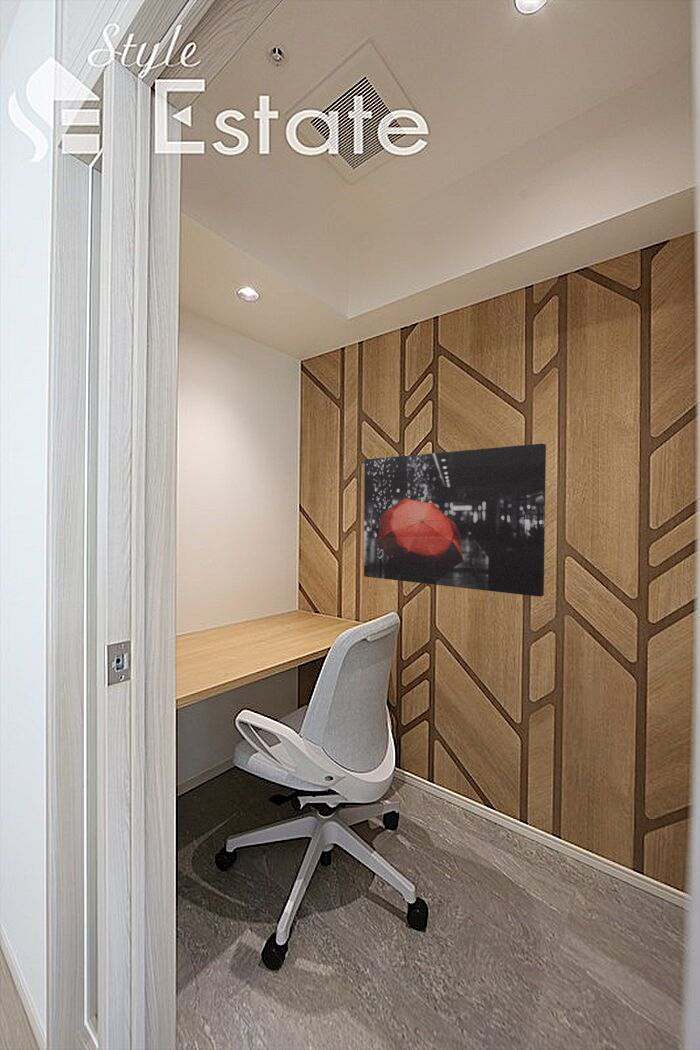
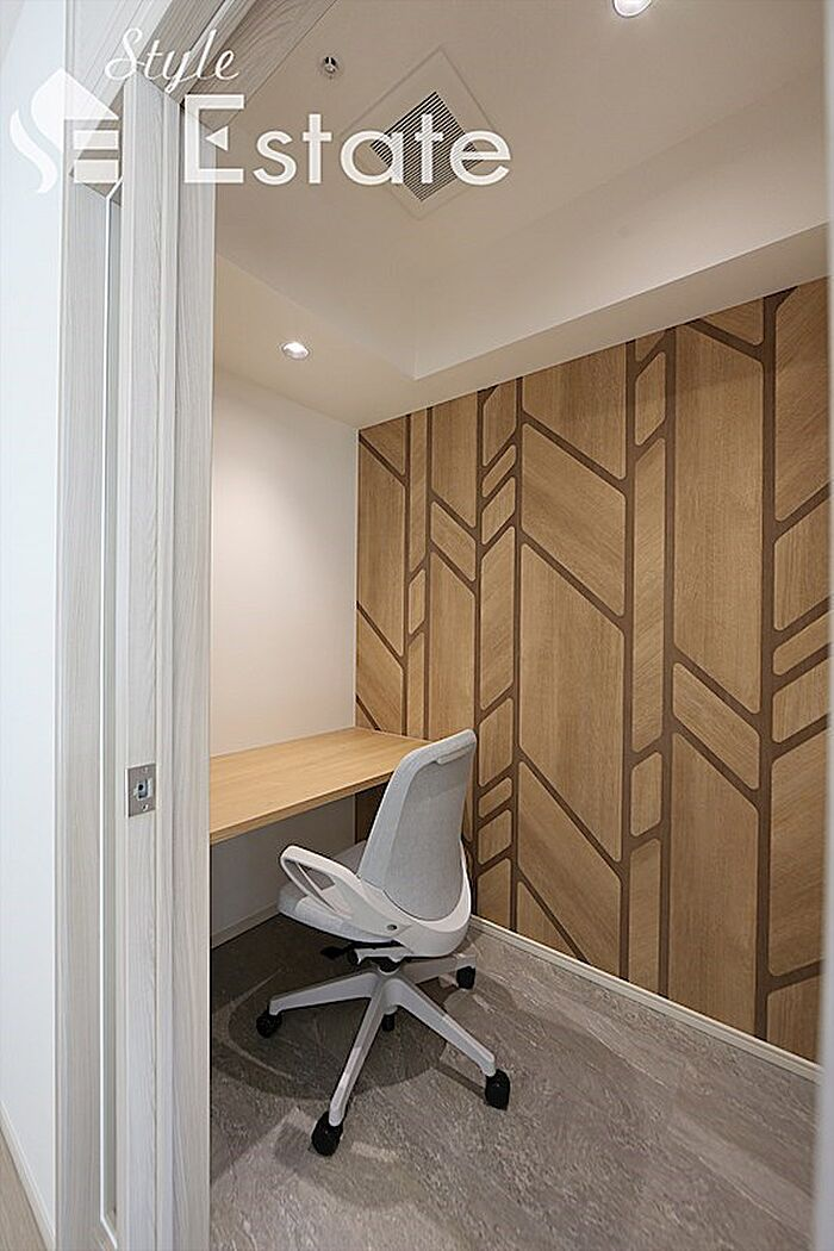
- wall art (443, 519)
